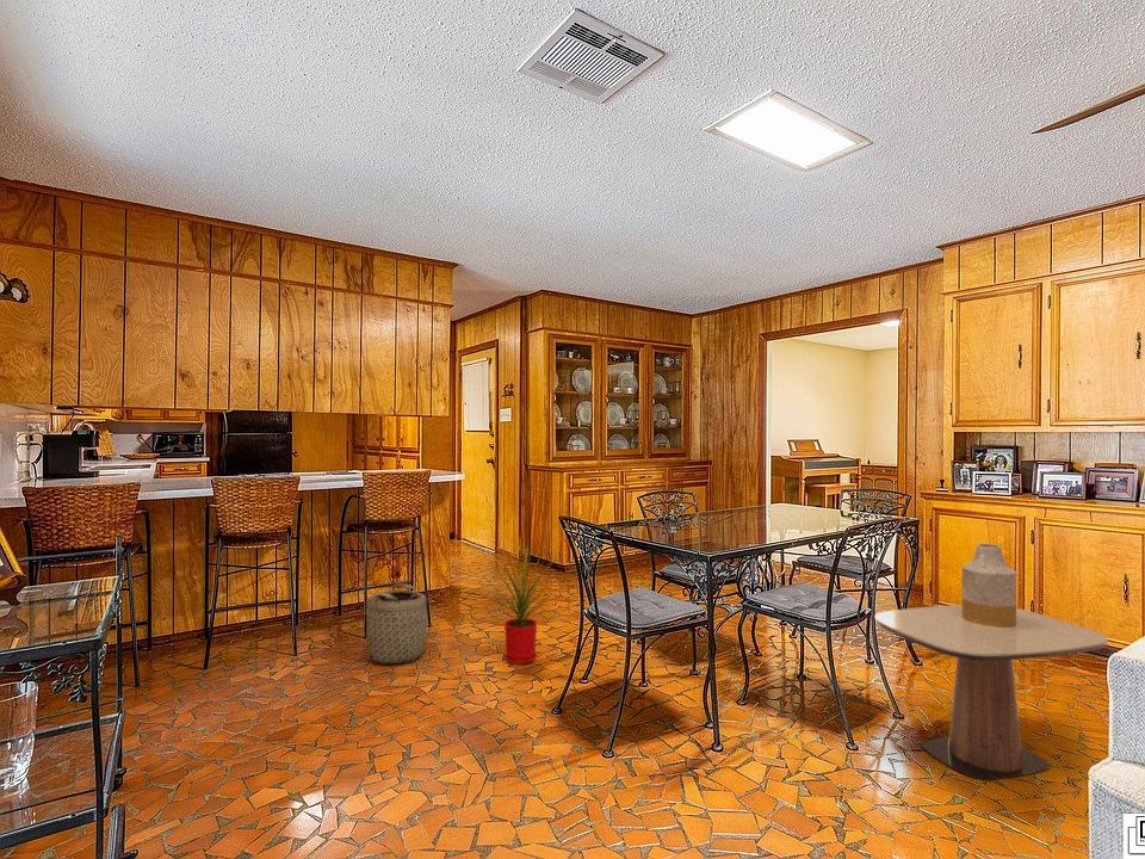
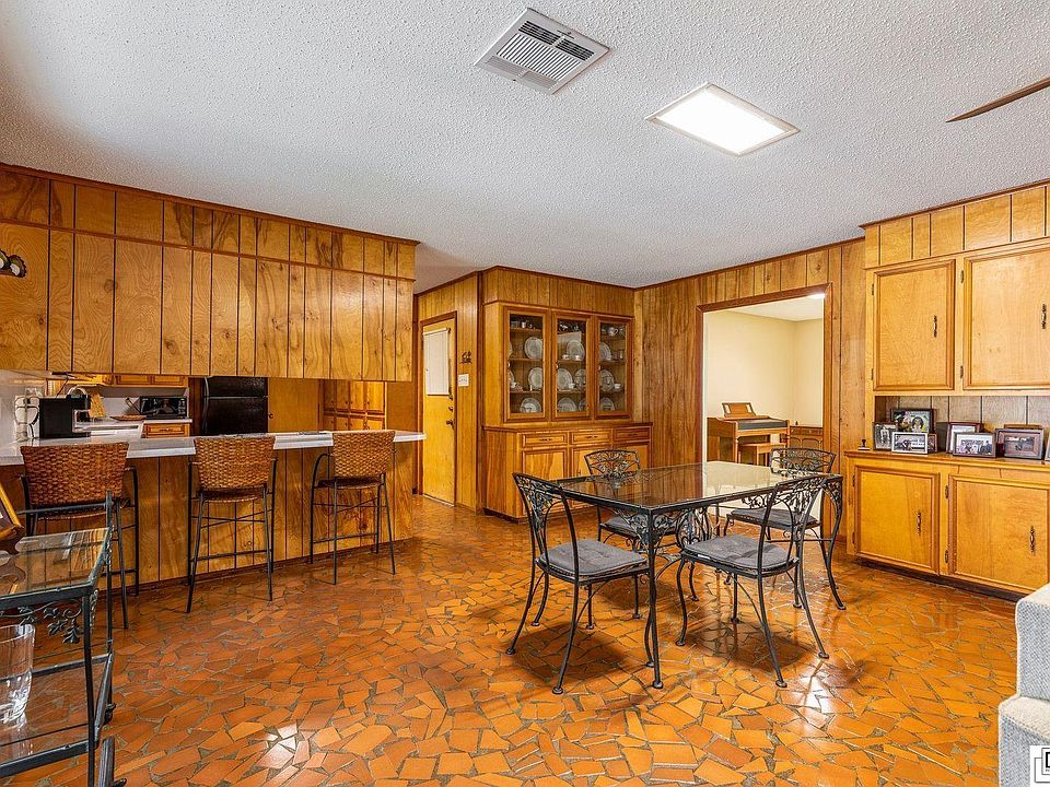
- side table (984, 690)
- house plant (519, 600)
- vase (988, 581)
- basket (400, 620)
